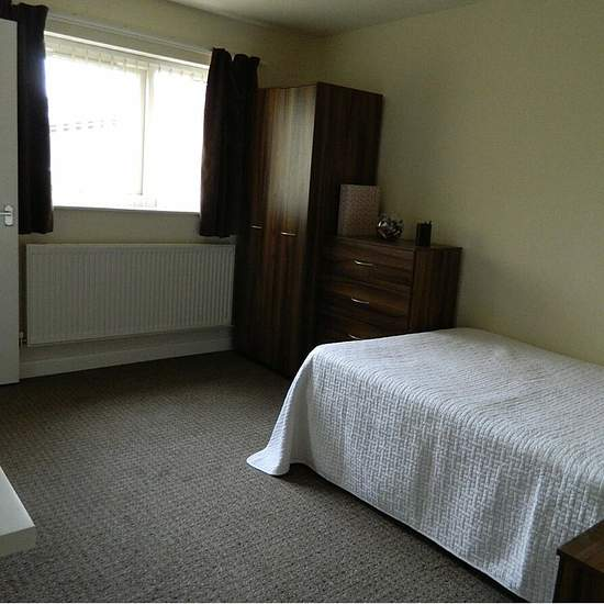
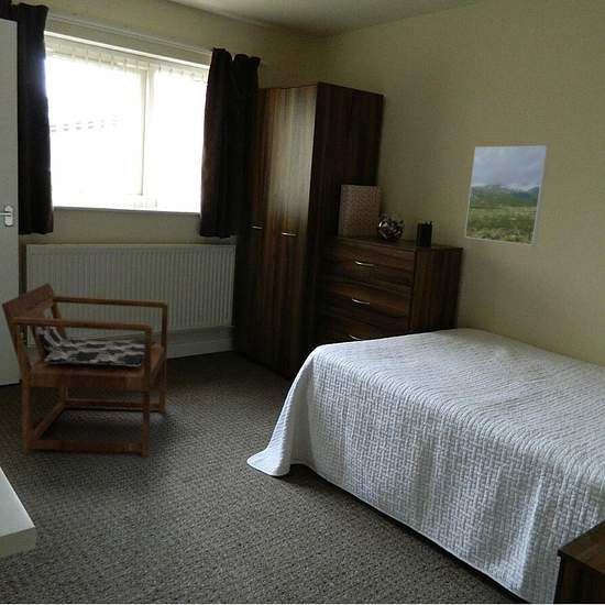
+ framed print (504, 194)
+ armchair (94, 363)
